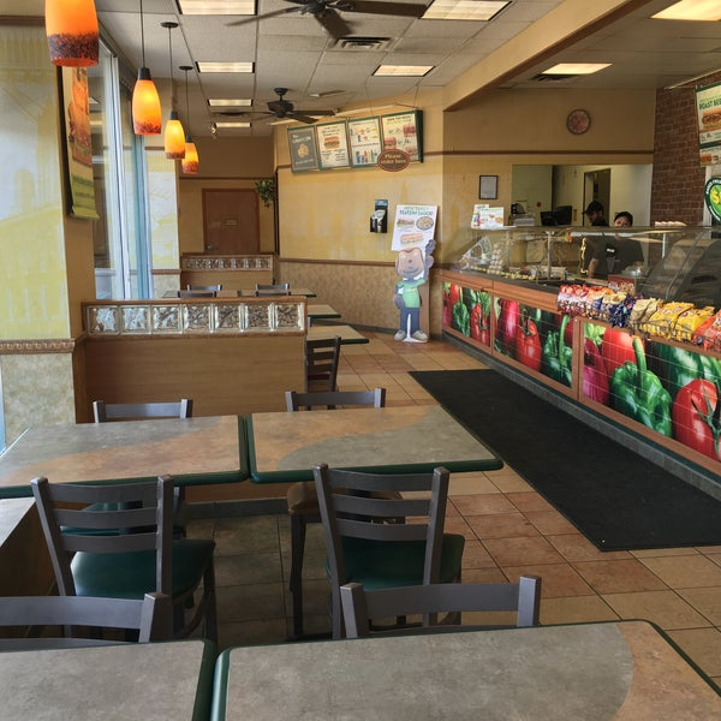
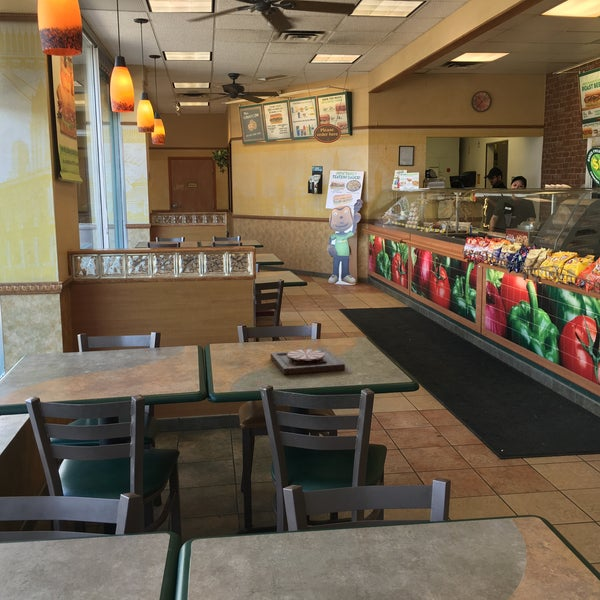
+ plate (306, 359)
